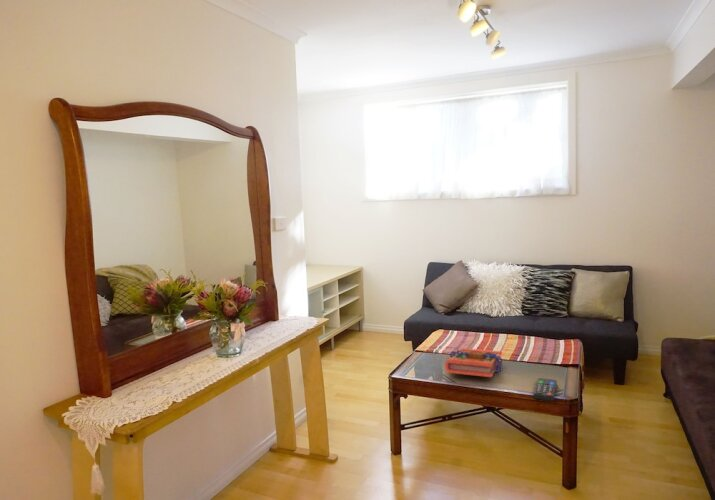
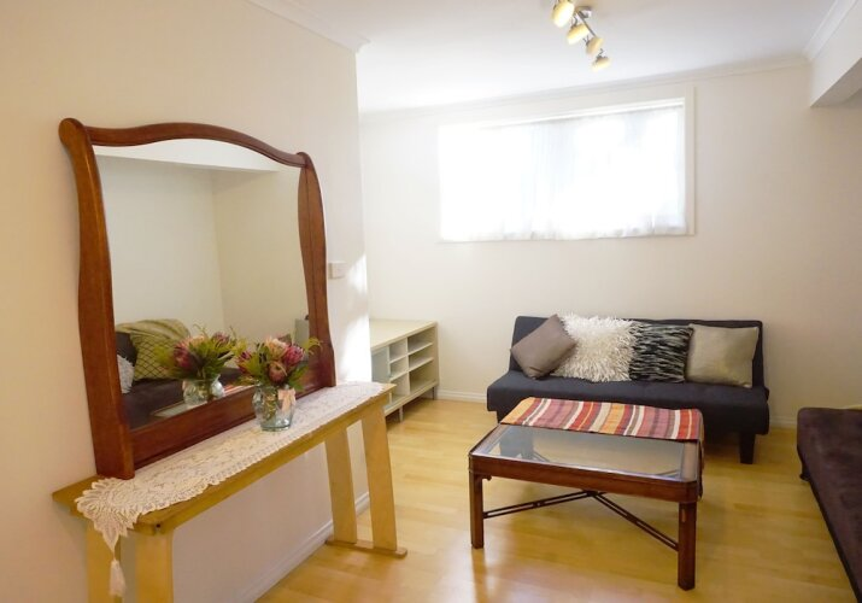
- book (475, 361)
- remote control (545, 388)
